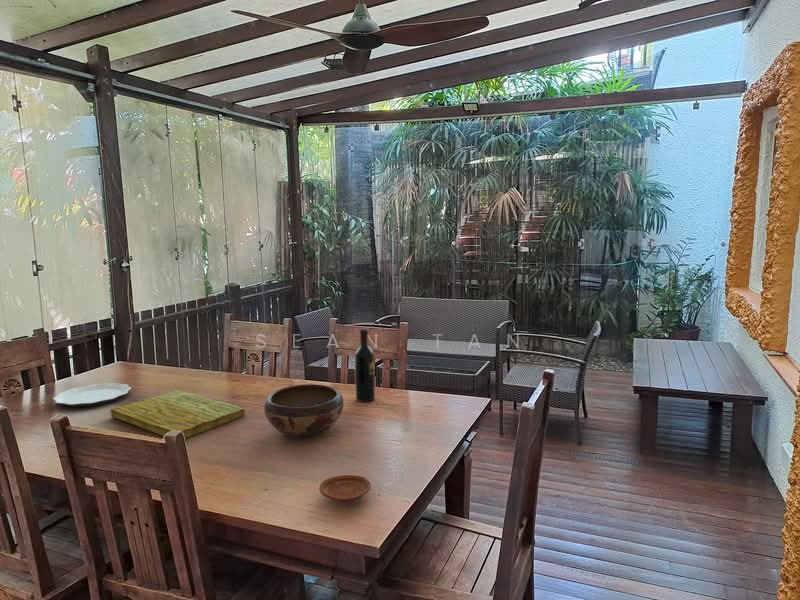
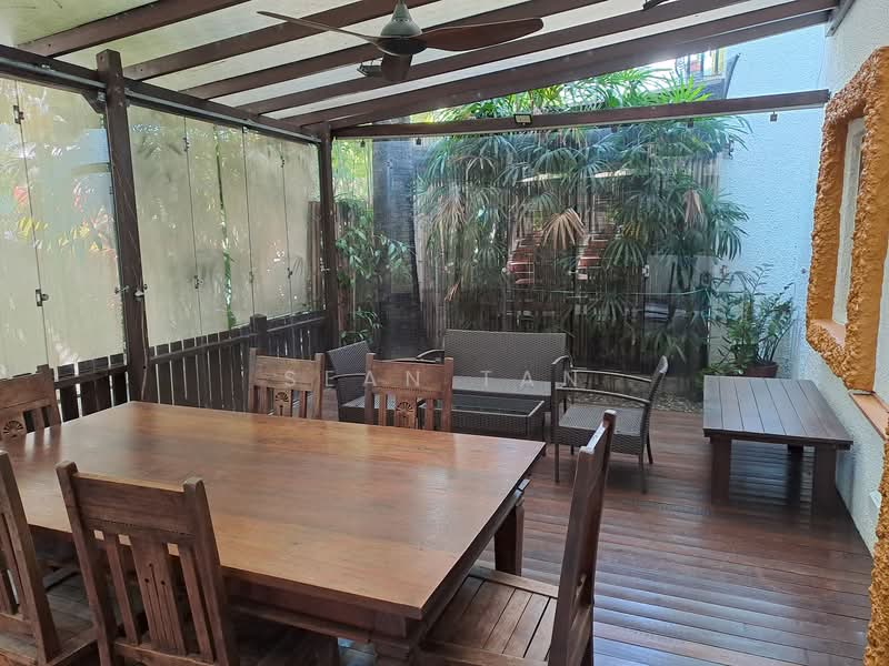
- plate (345, 491)
- wine bottle (364, 364)
- cutting board (177, 411)
- decorative bowl (304, 412)
- plate (93, 395)
